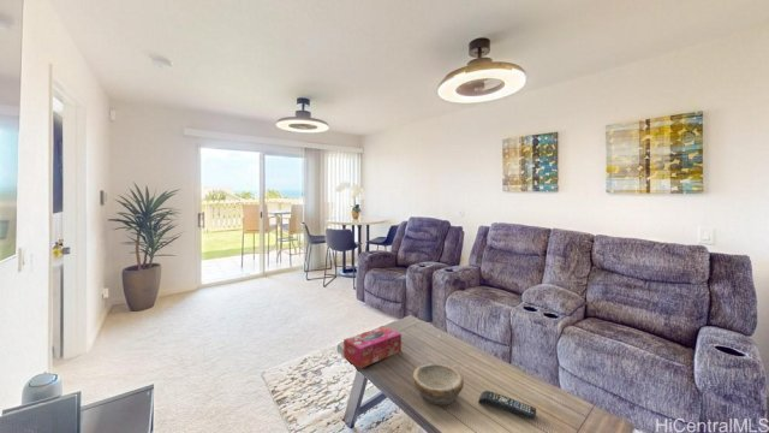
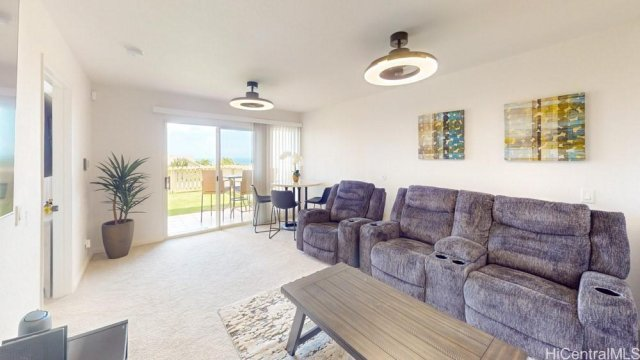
- bowl (437, 385)
- tissue box (372, 345)
- remote control (506, 403)
